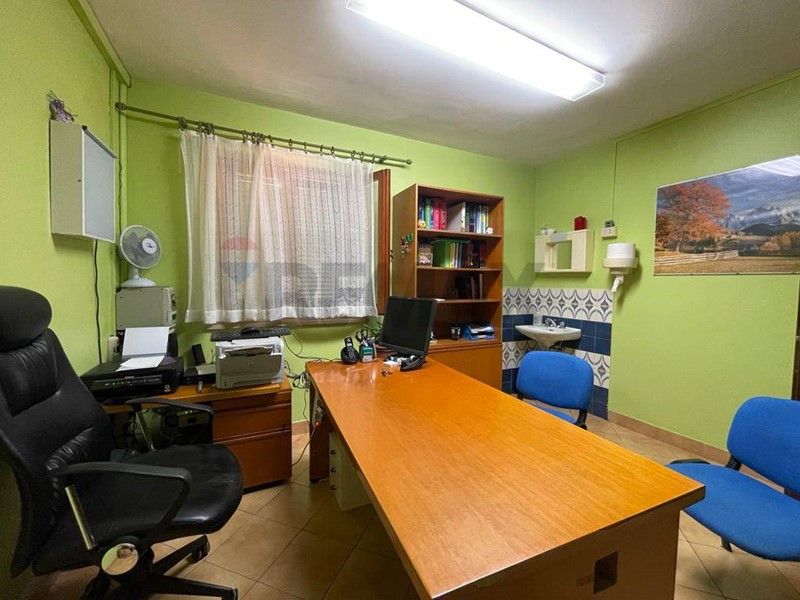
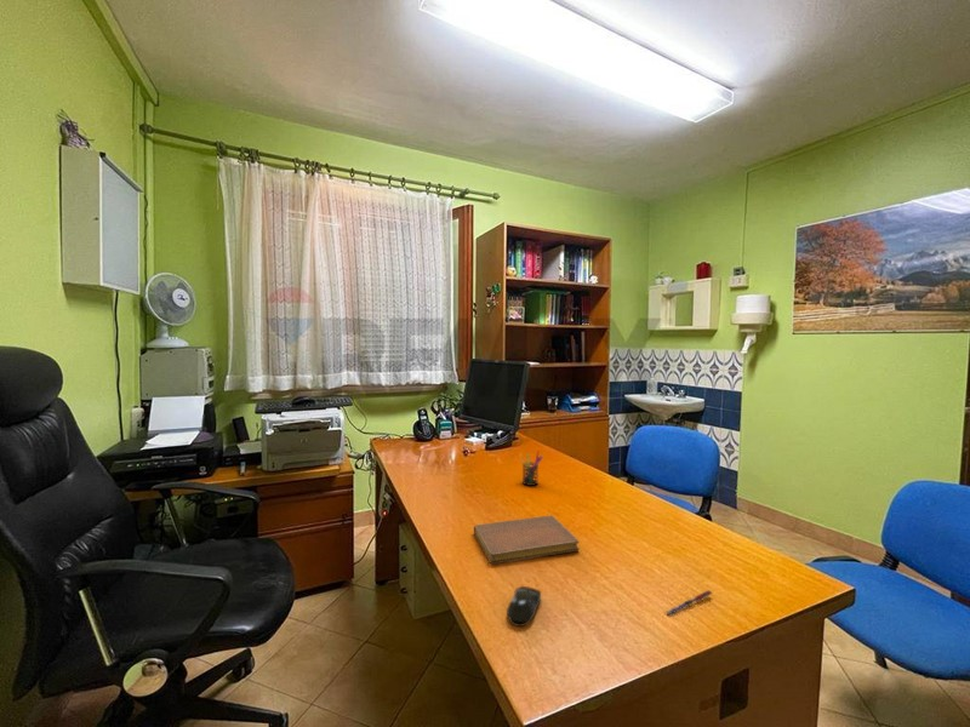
+ pen holder (530, 466)
+ computer mouse (524, 599)
+ pen (689, 601)
+ notebook (524, 537)
